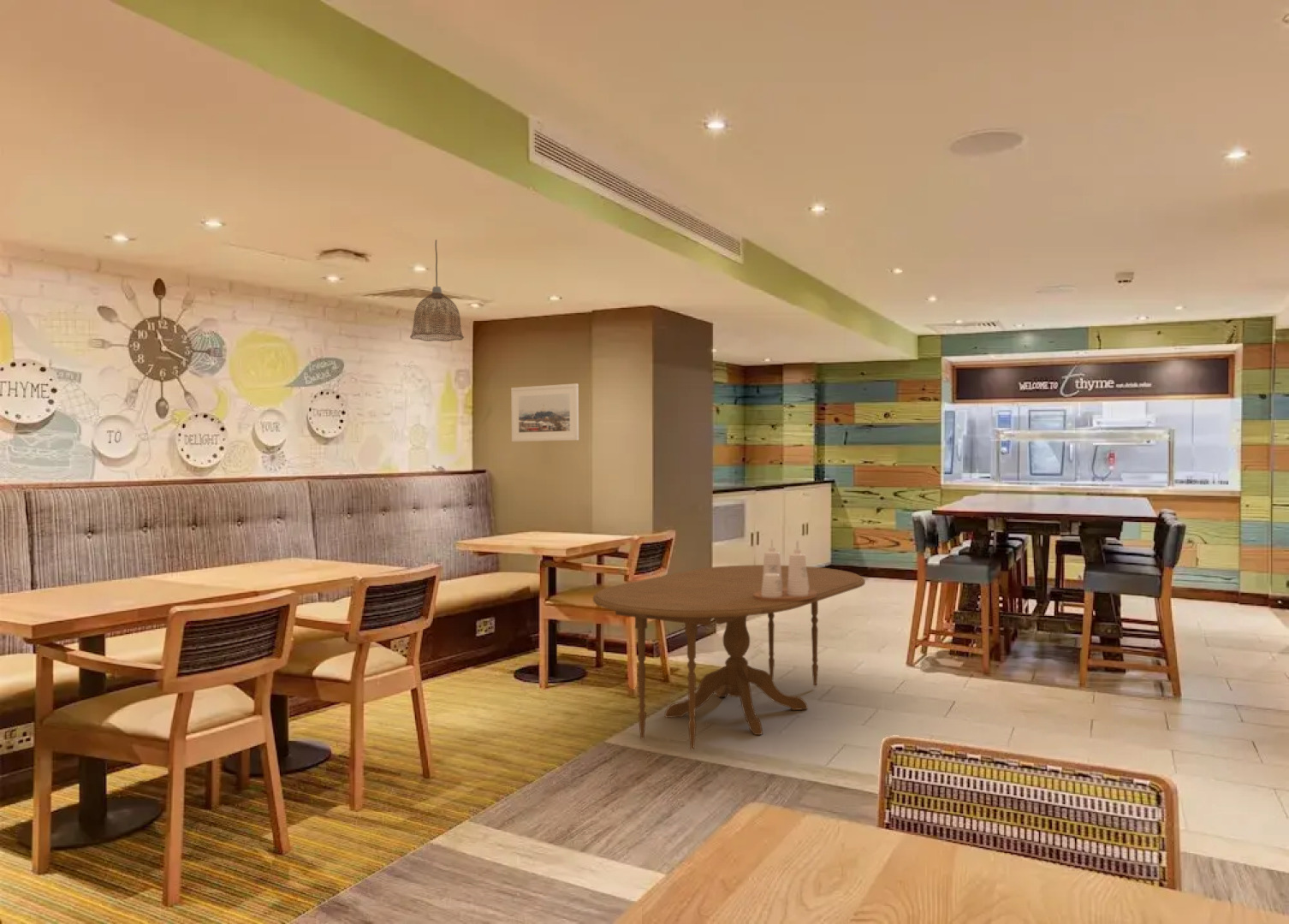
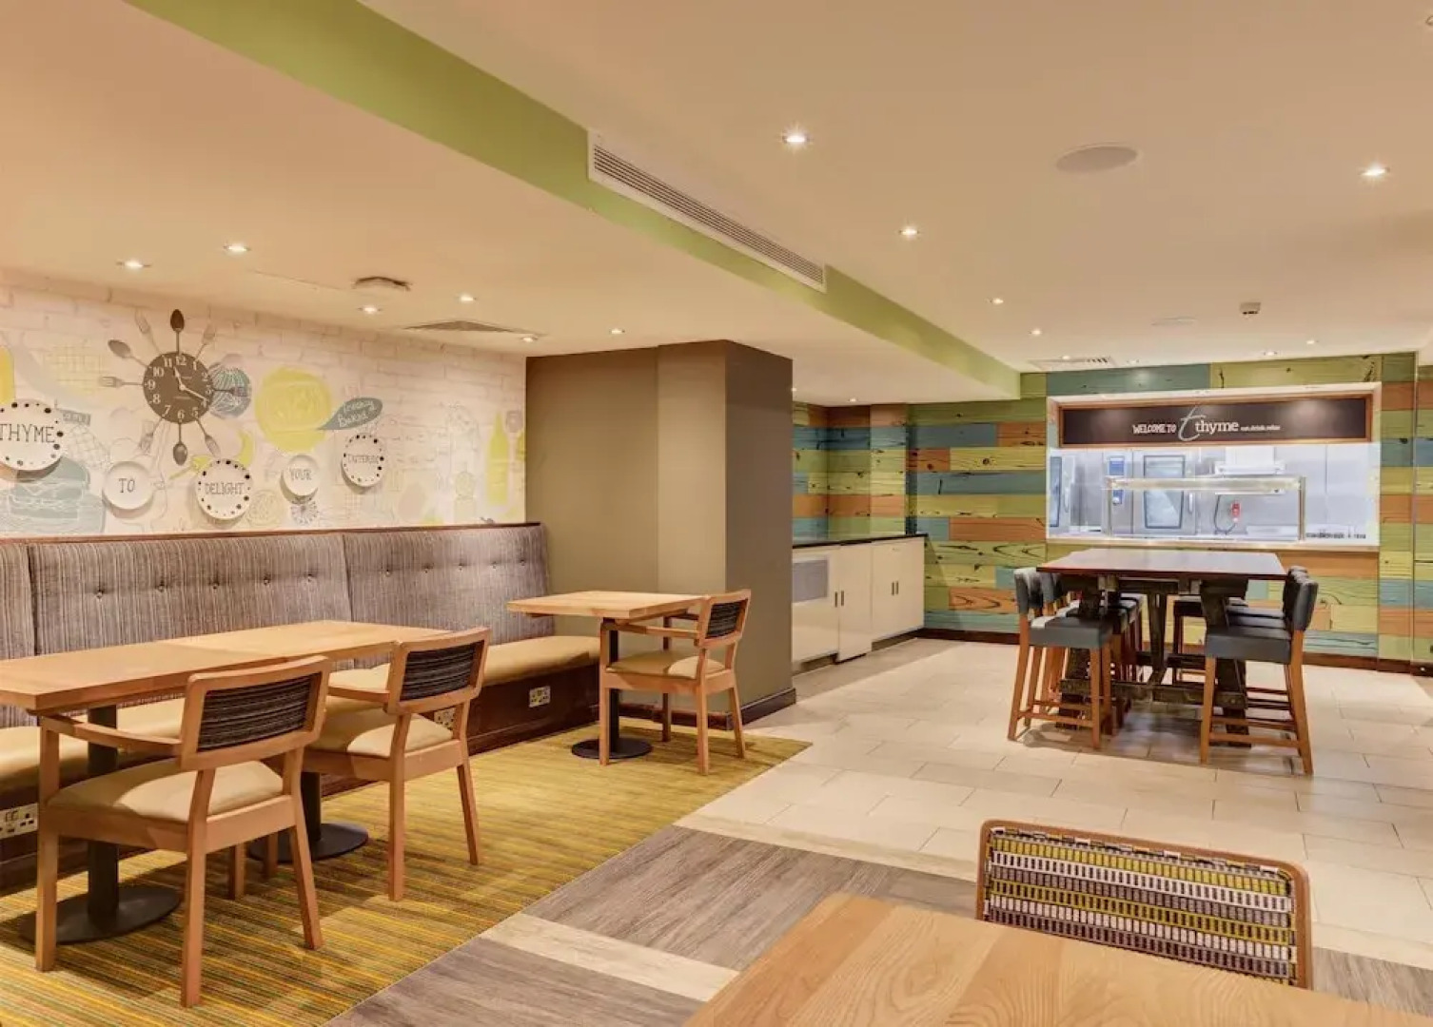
- dining table (736, 648)
- pendant lamp (437, 288)
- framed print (544, 413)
- condiment set (788, 567)
